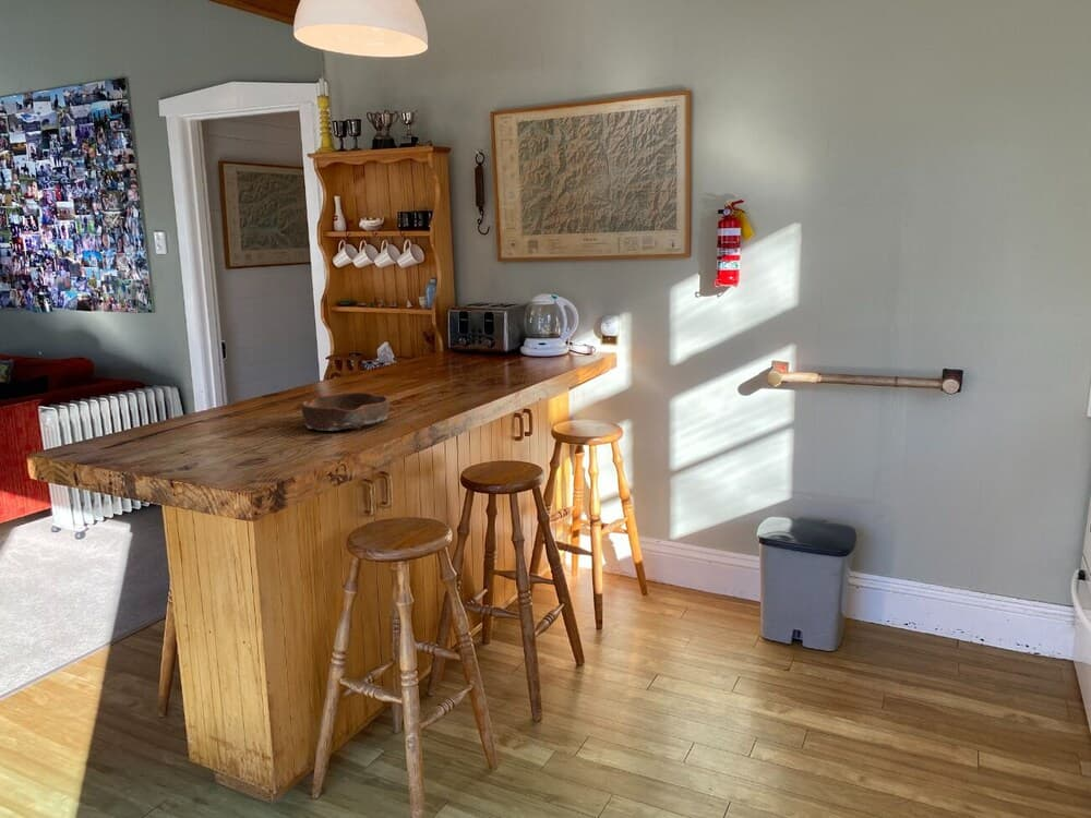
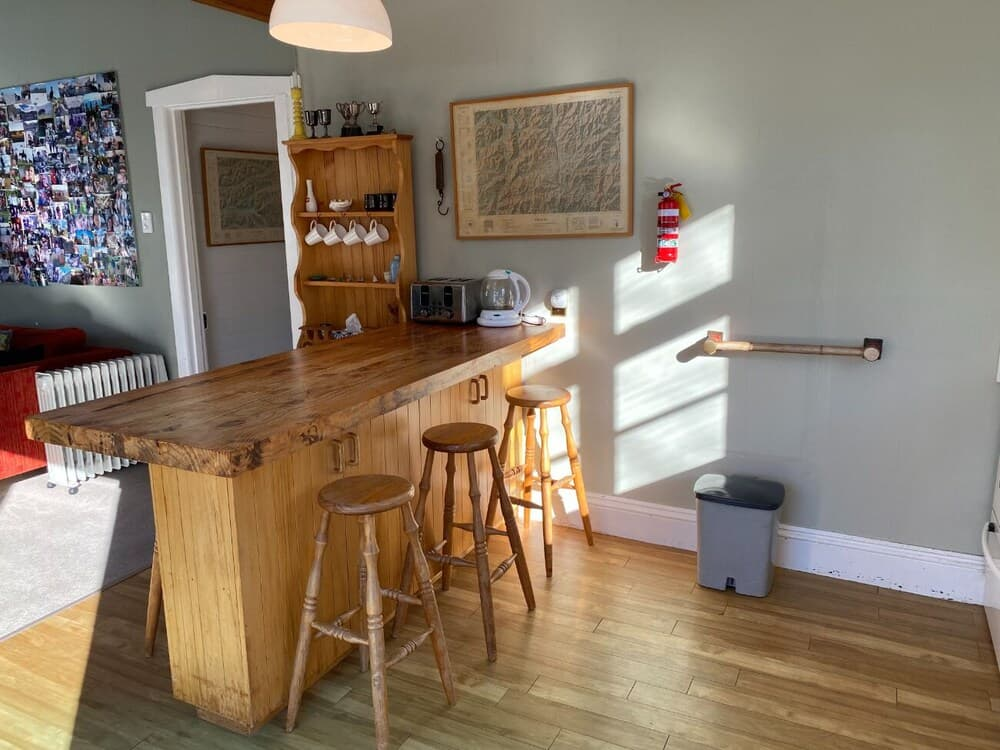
- bowl (346, 410)
